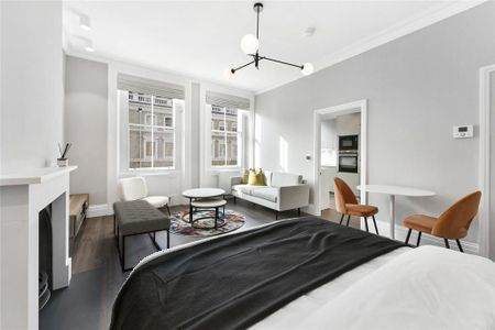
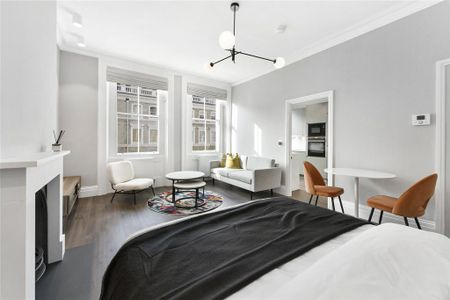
- bench (136, 227)
